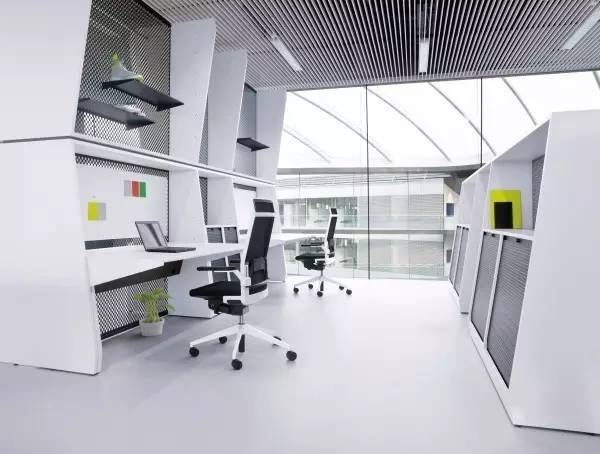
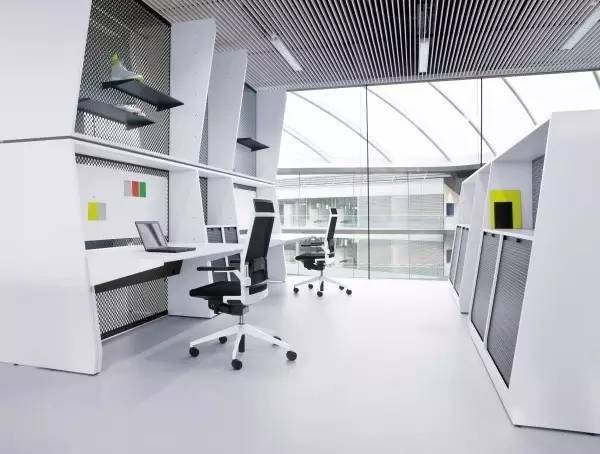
- potted plant (151, 311)
